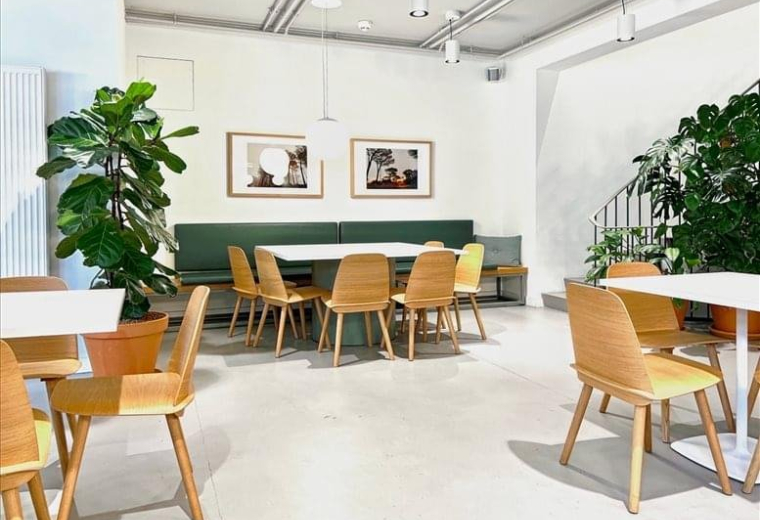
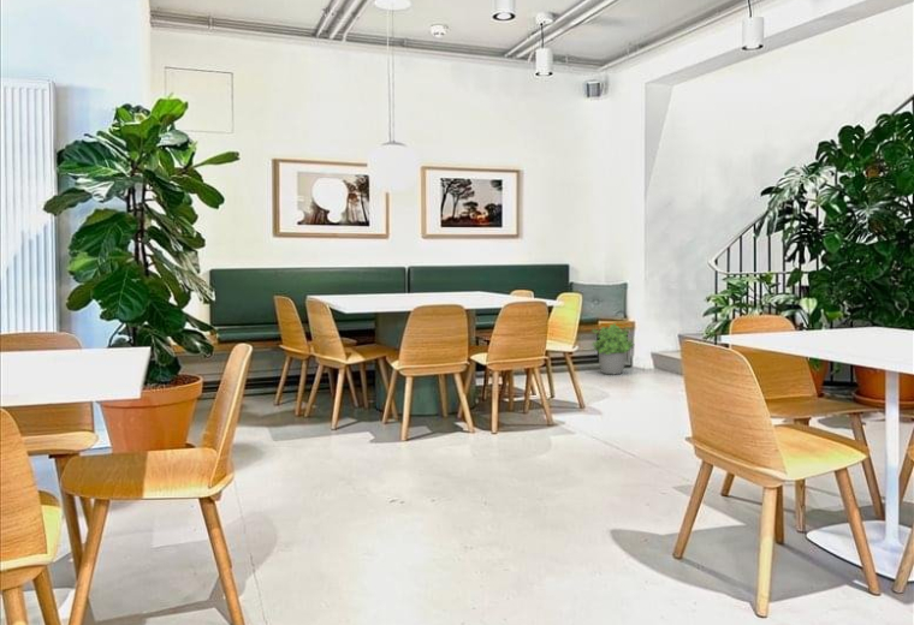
+ potted plant (612, 347)
